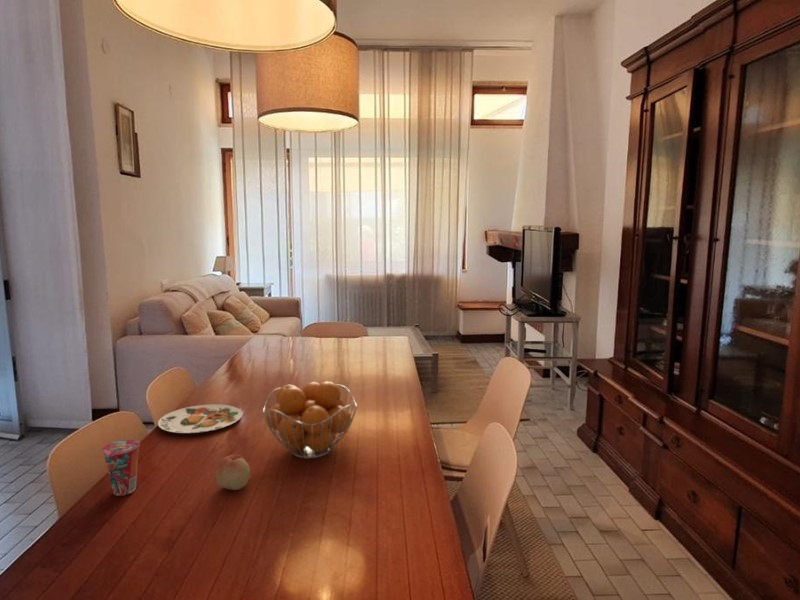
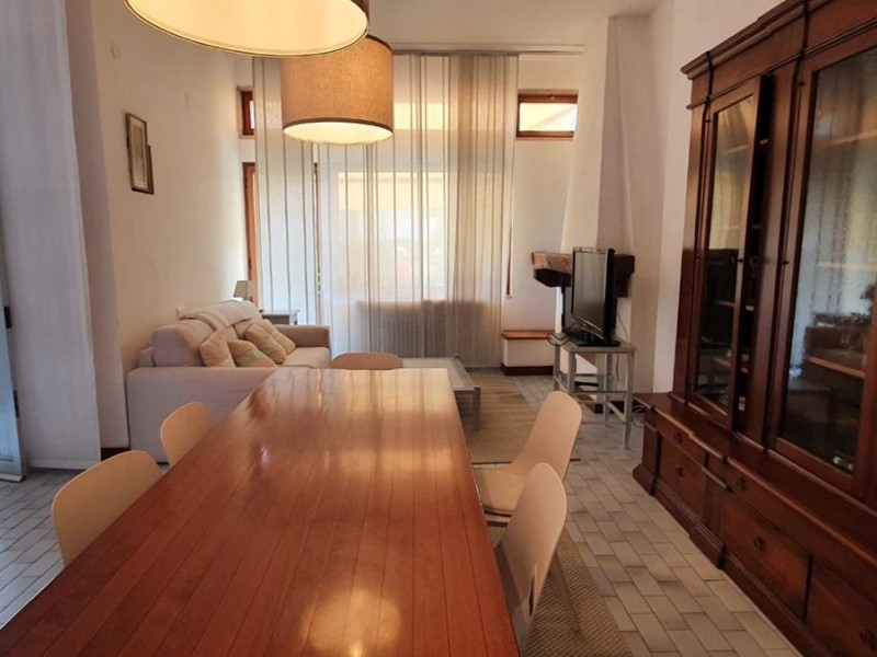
- fruit (233, 472)
- cup (122, 469)
- fruit basket (310, 417)
- plate (201, 418)
